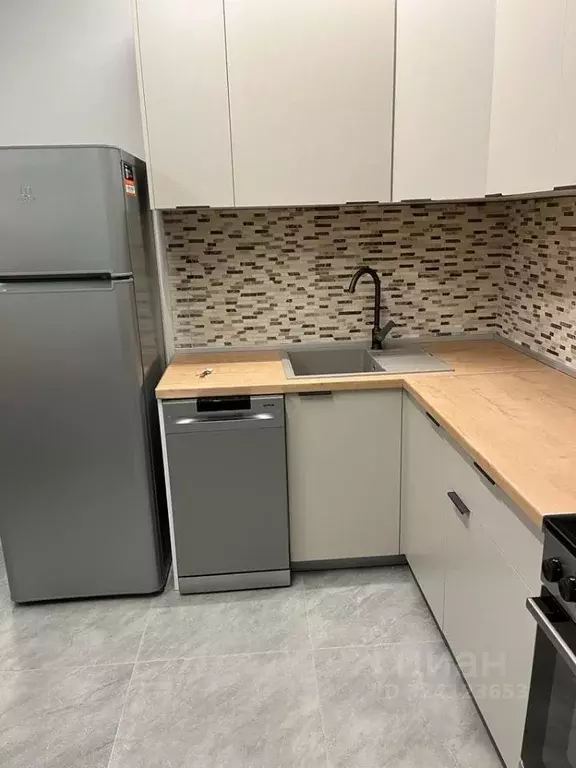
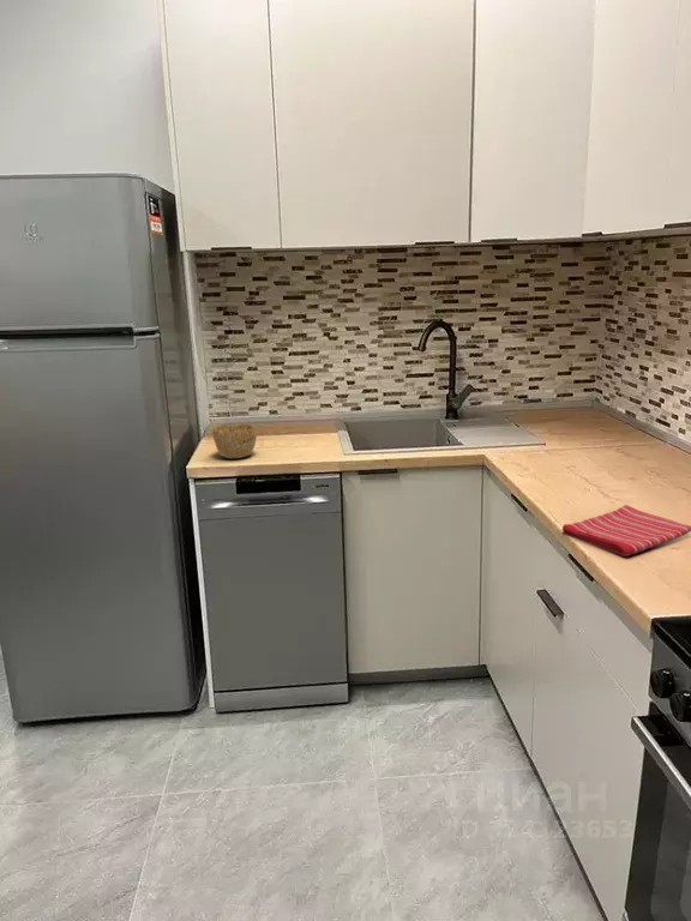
+ bowl (234, 440)
+ dish towel (625, 528)
